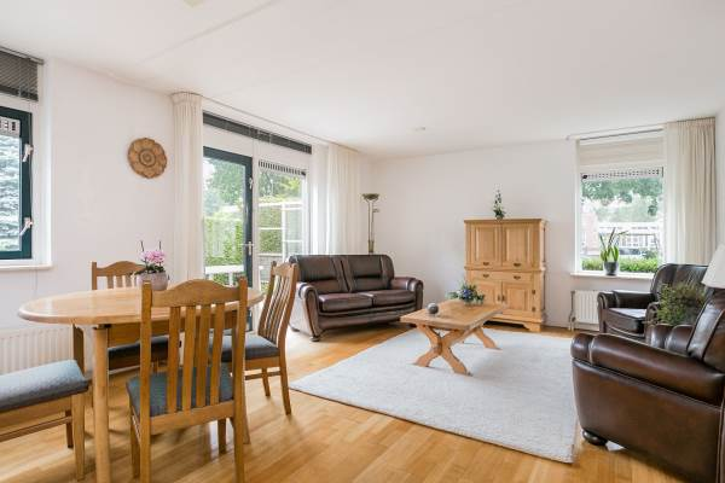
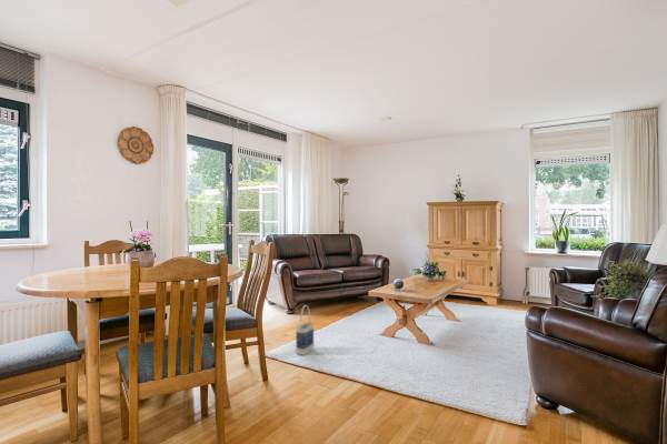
+ bag (305, 327)
